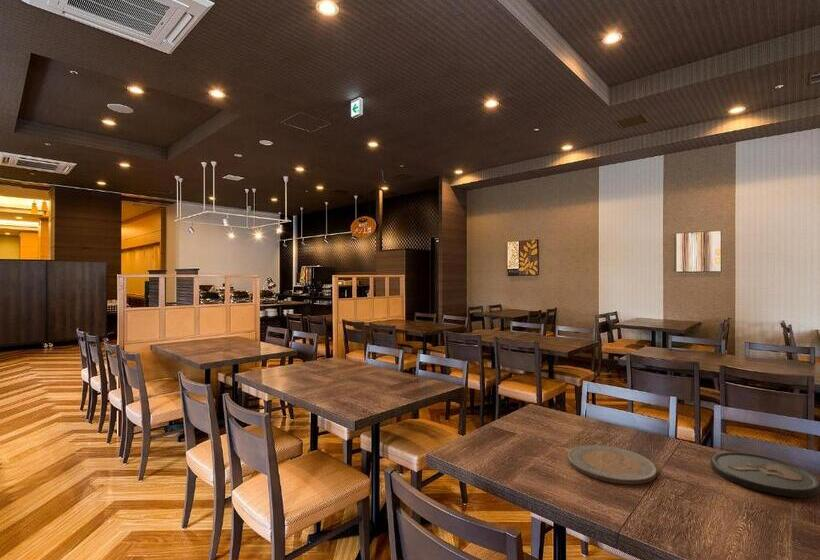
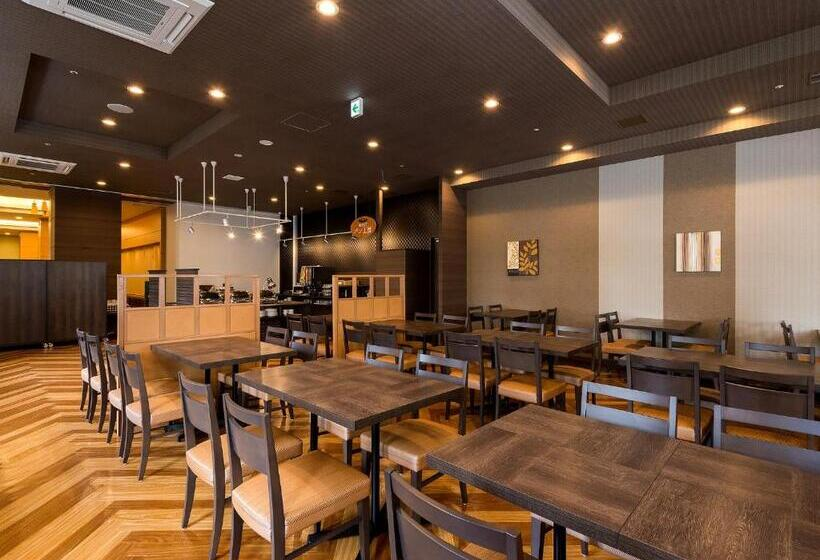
- plate (610, 462)
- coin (762, 472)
